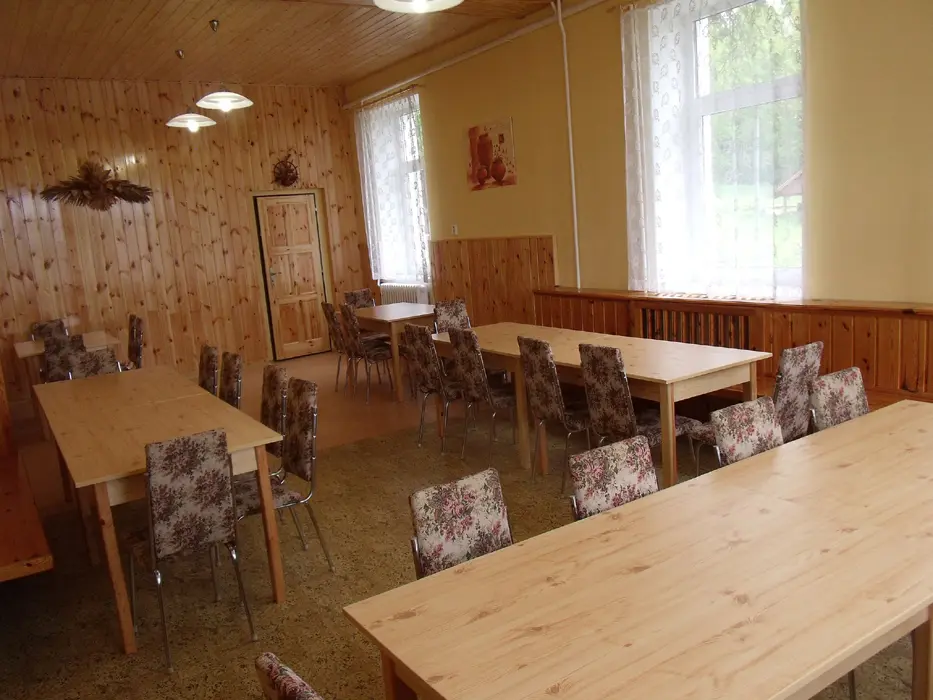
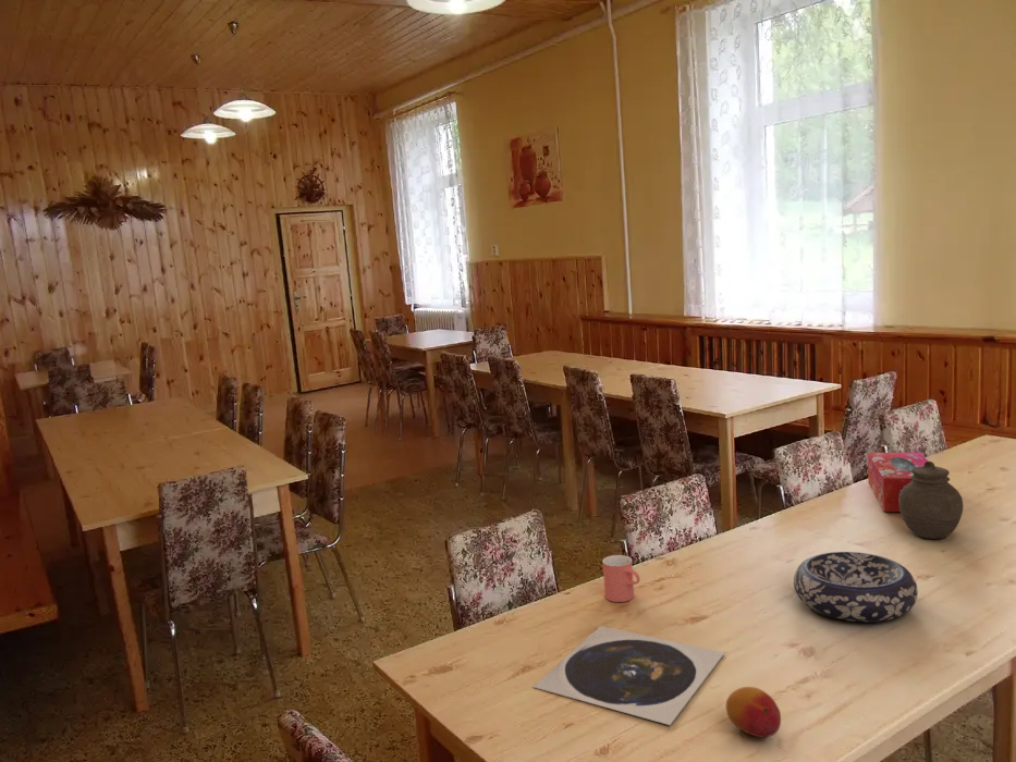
+ cup (623, 579)
+ plate (631, 668)
+ fruit (750, 710)
+ tissue box (903, 480)
+ jar (930, 497)
+ decorative bowl (854, 586)
